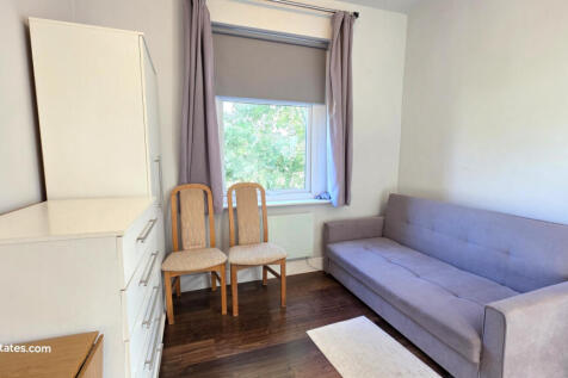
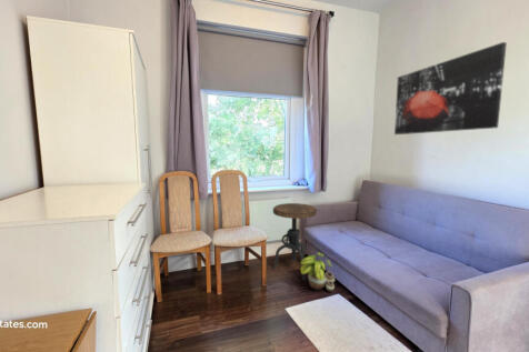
+ potted plant (319, 271)
+ side table (293, 239)
+ wall art (439, 98)
